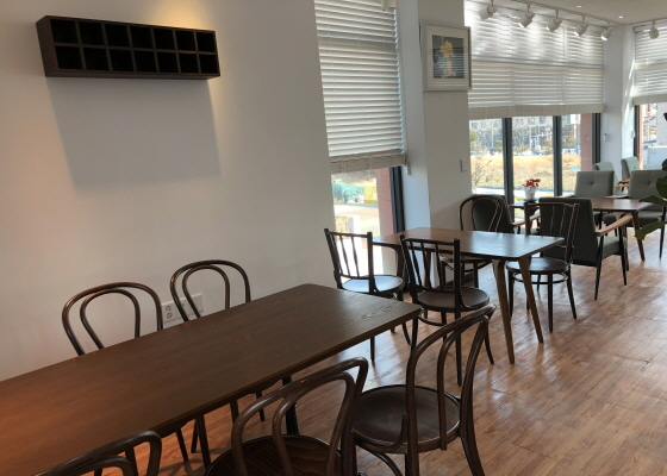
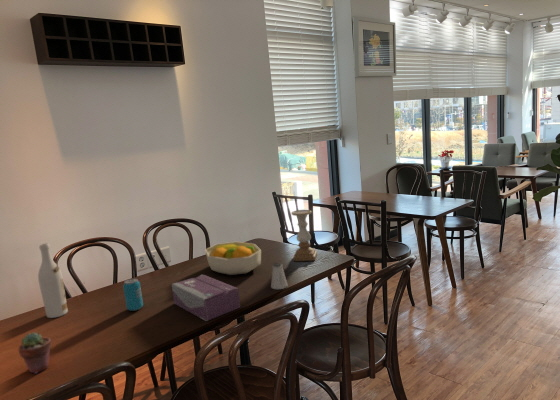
+ saltshaker (278, 275)
+ wine bottle (50, 279)
+ candle holder (303, 234)
+ beverage can (133, 294)
+ fruit bowl (232, 254)
+ potted succulent (35, 350)
+ tissue box (205, 295)
